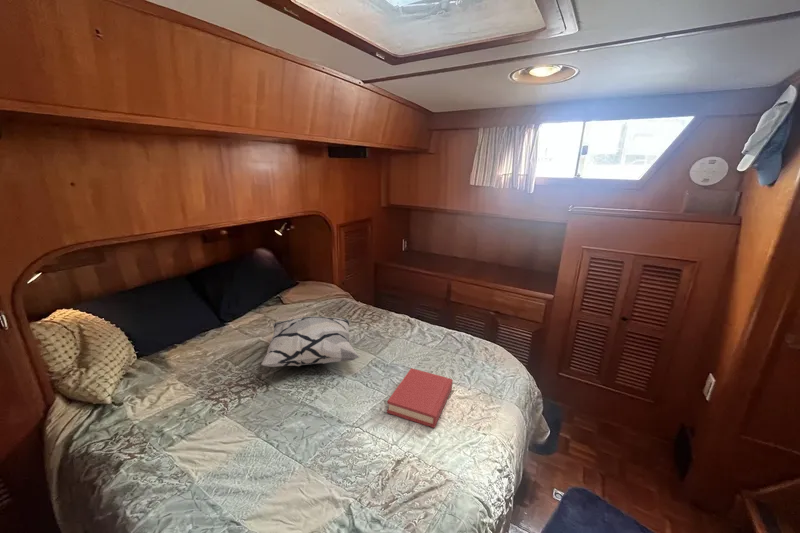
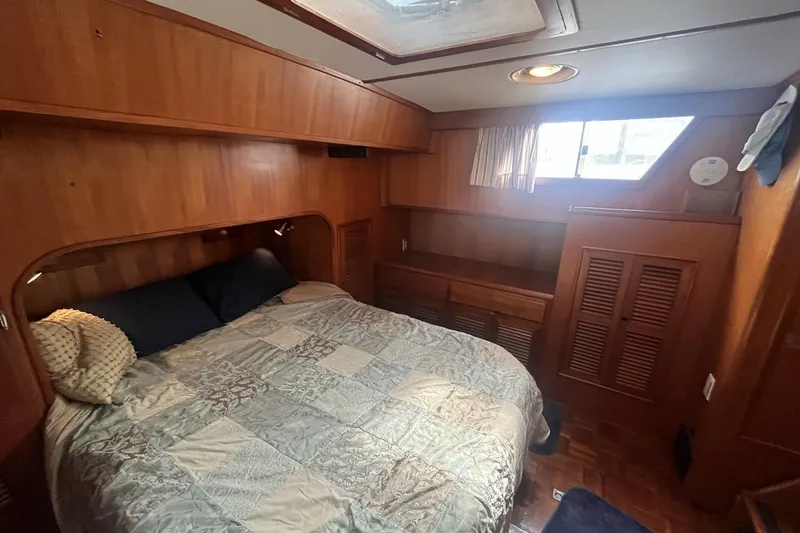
- hardback book (421, 395)
- decorative pillow (312, 339)
